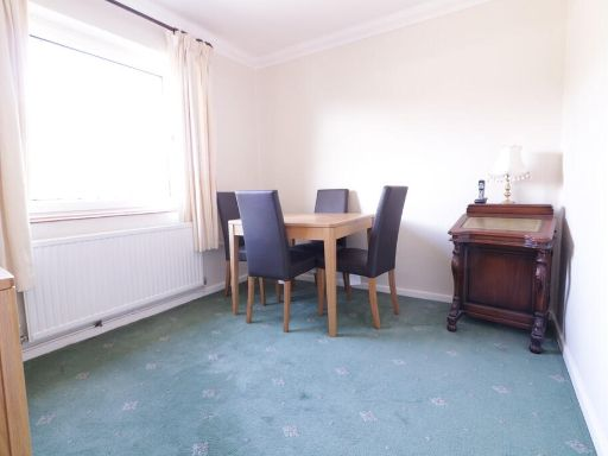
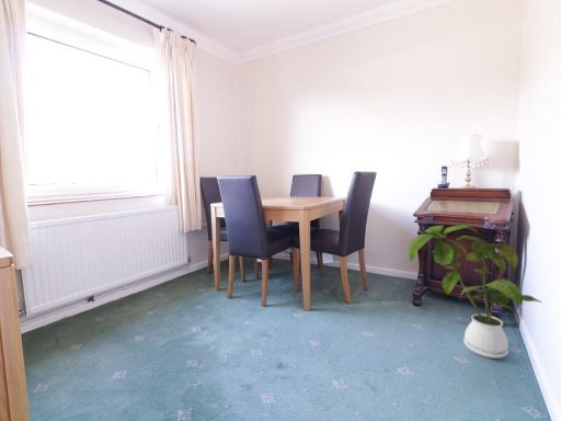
+ house plant (465, 287)
